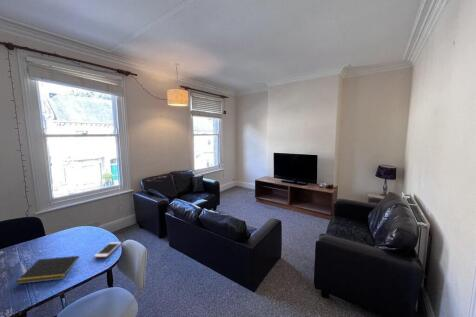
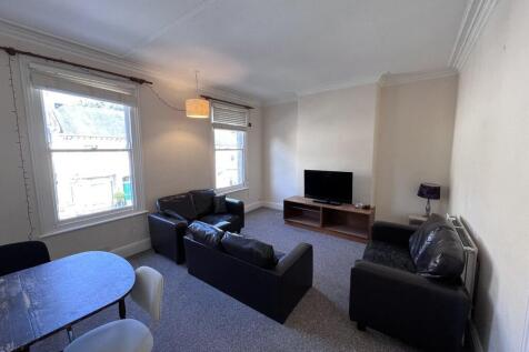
- cell phone (108, 249)
- notepad (49, 268)
